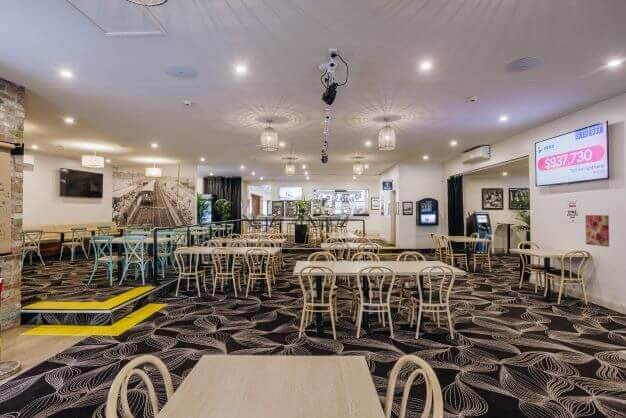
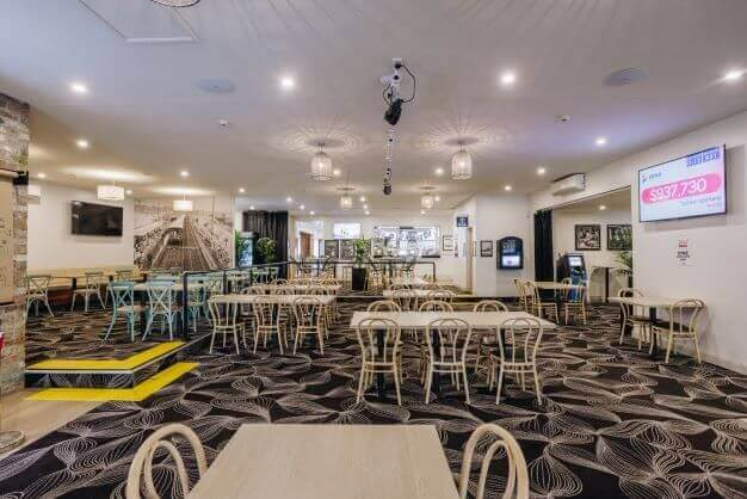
- wall art (596, 230)
